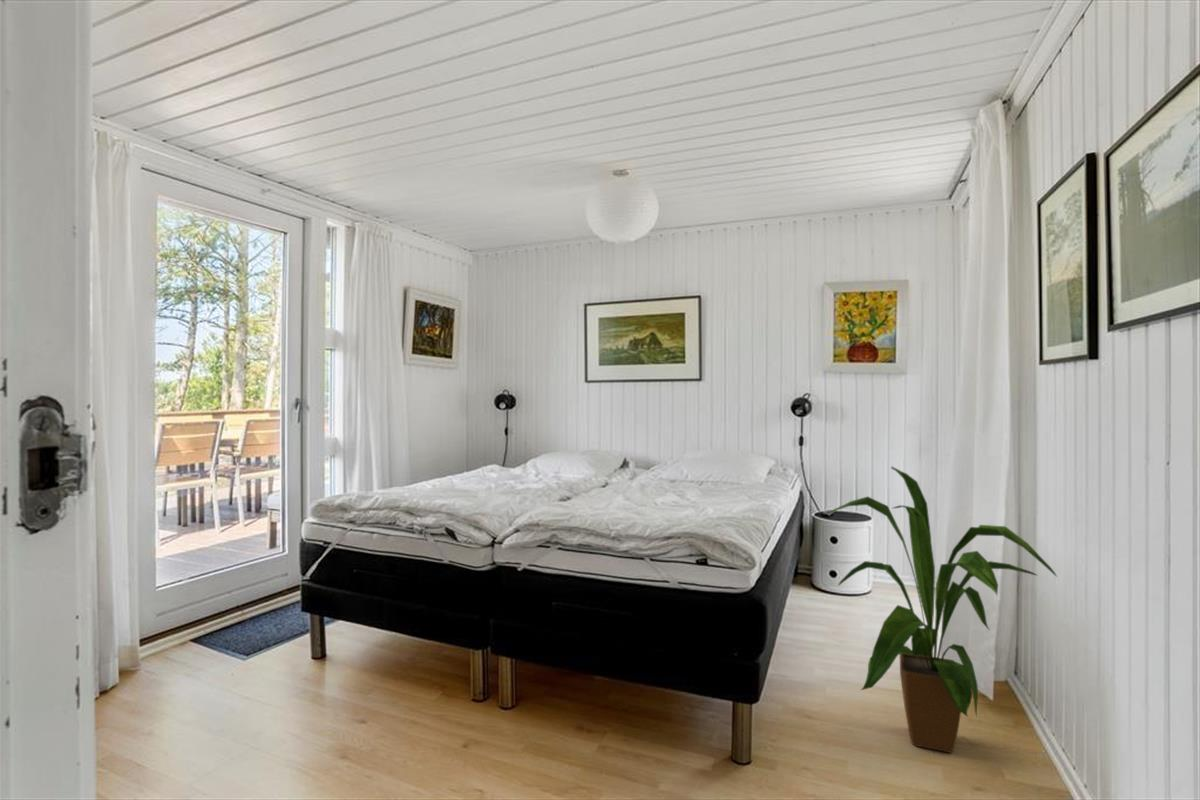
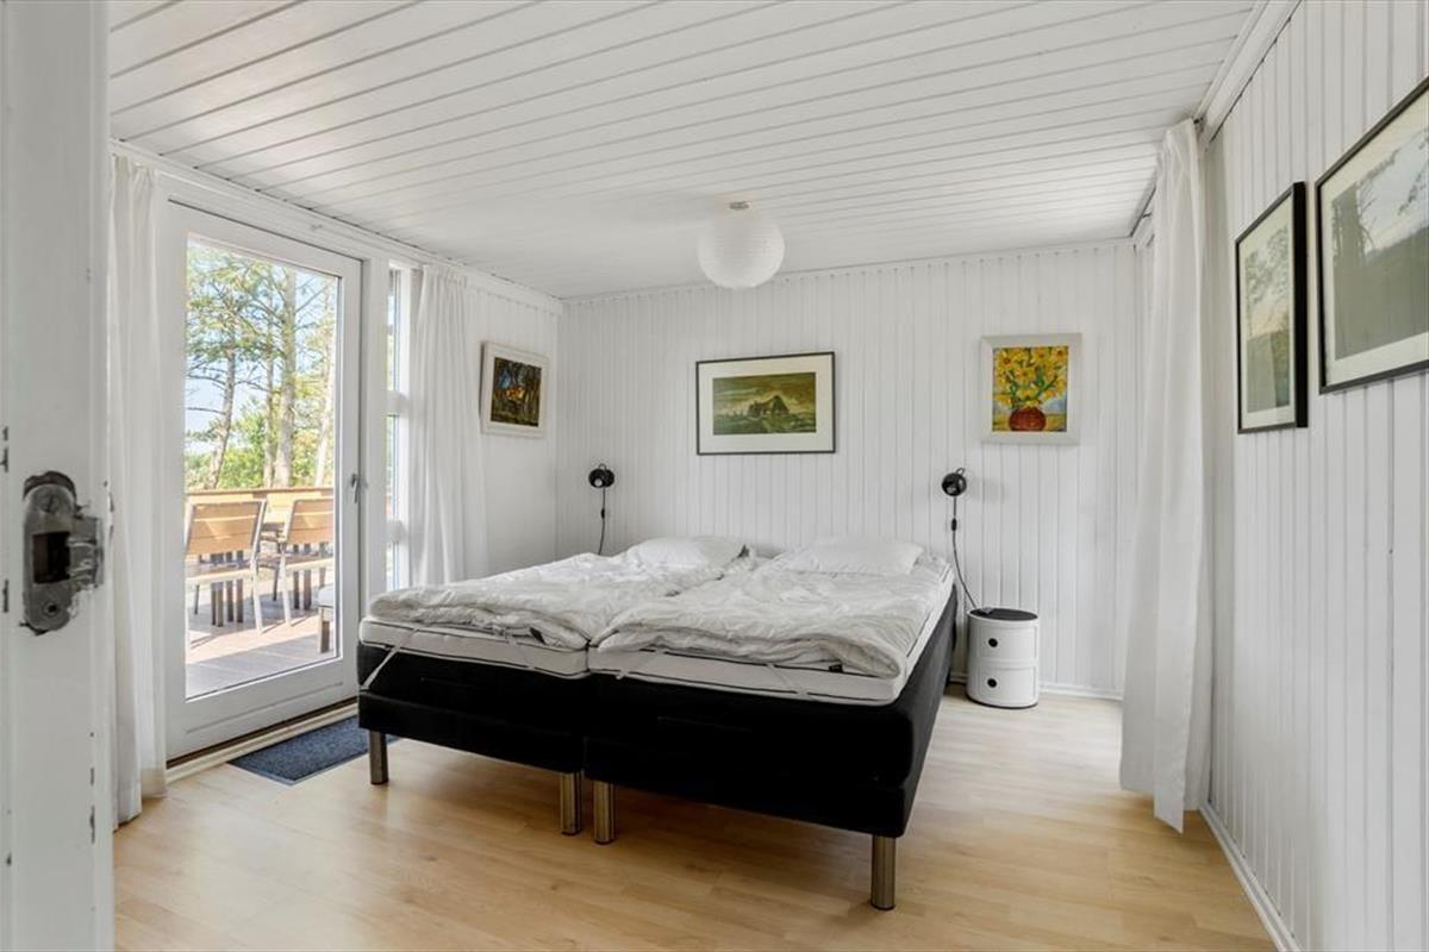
- house plant (929, 614)
